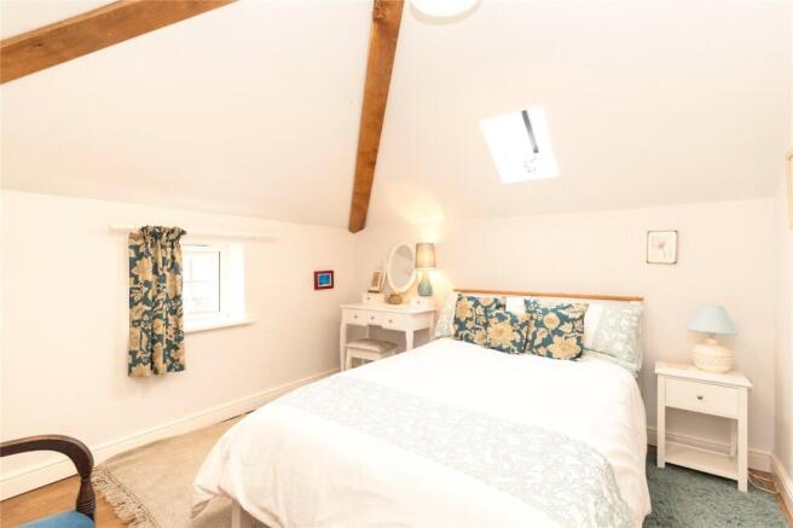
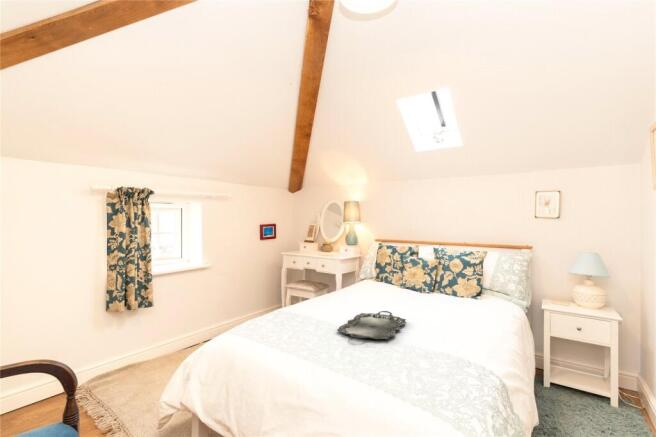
+ serving tray (373, 324)
